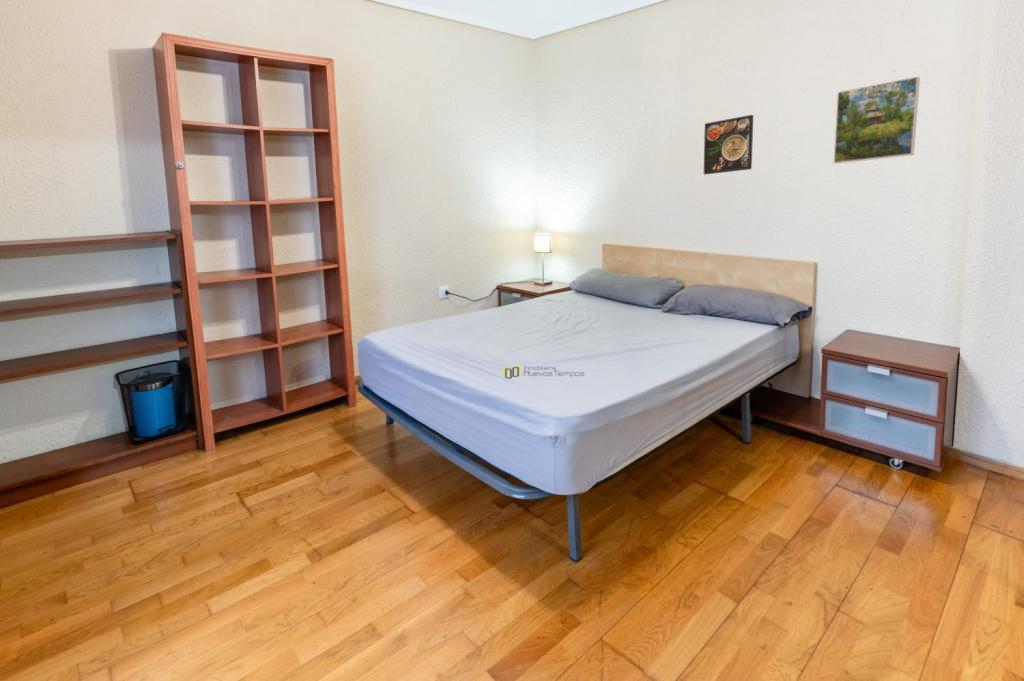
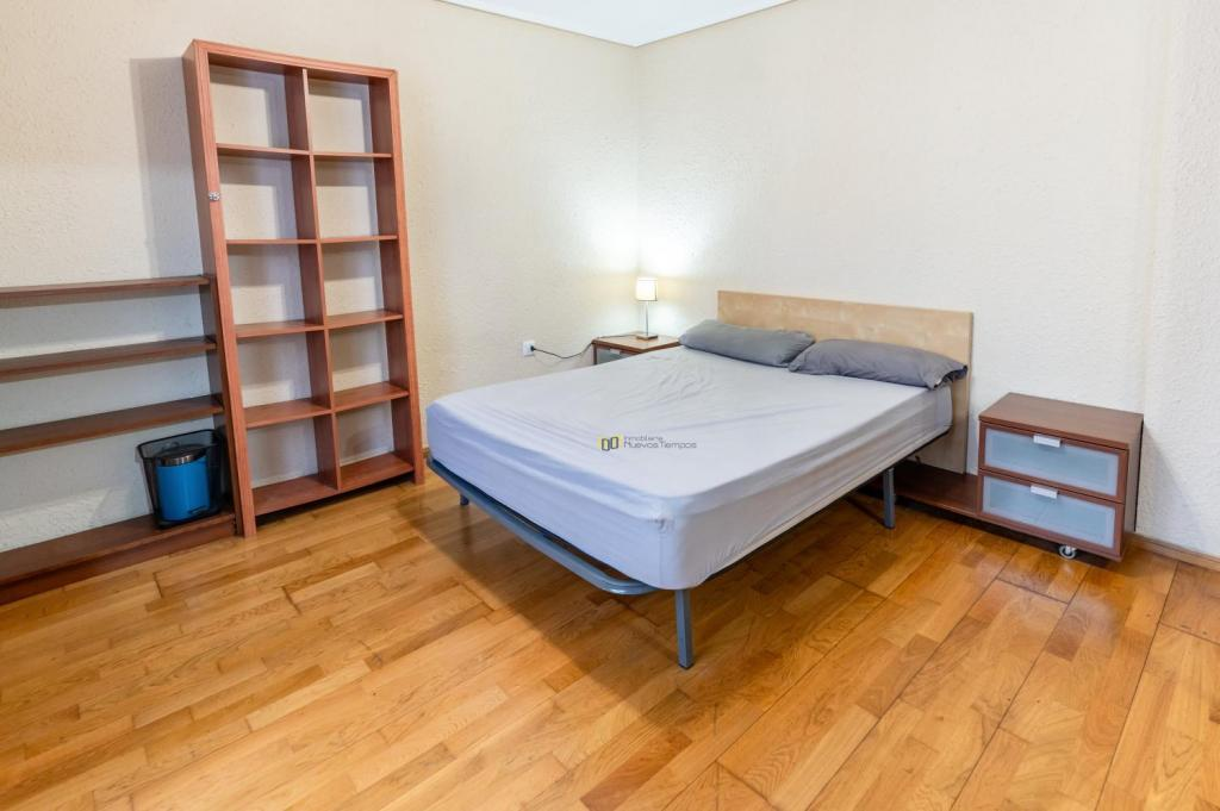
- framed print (874, 122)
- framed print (727, 145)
